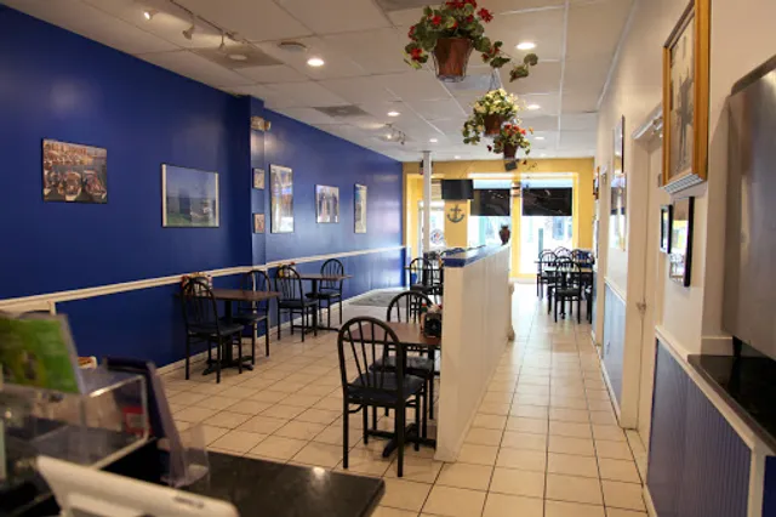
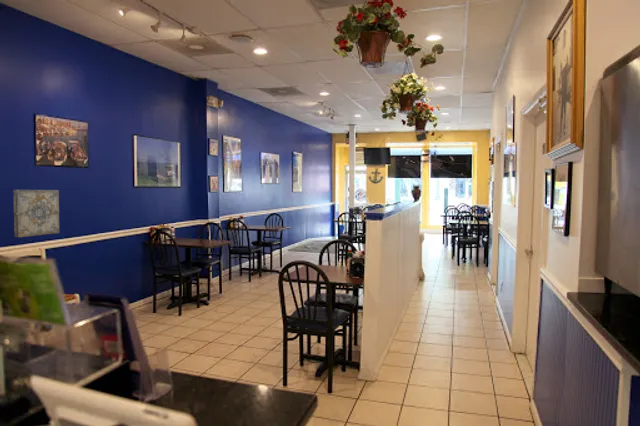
+ wall art (37, 212)
